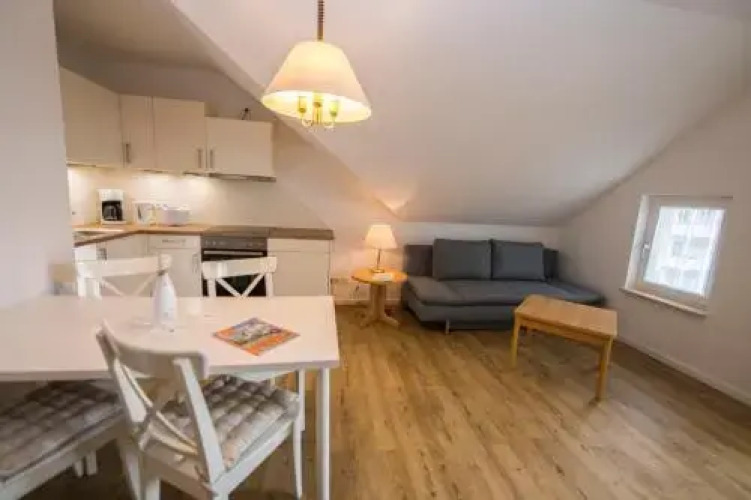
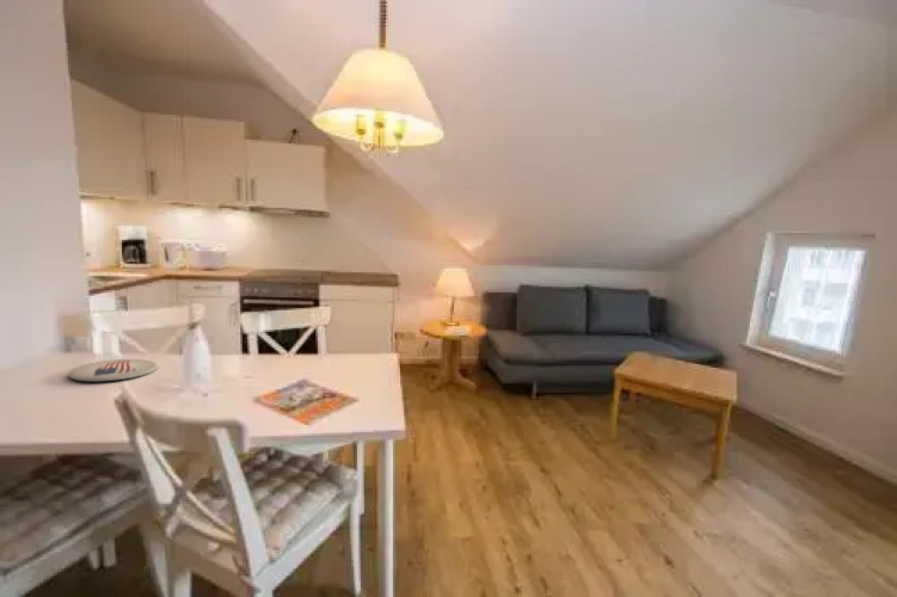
+ plate (115, 368)
